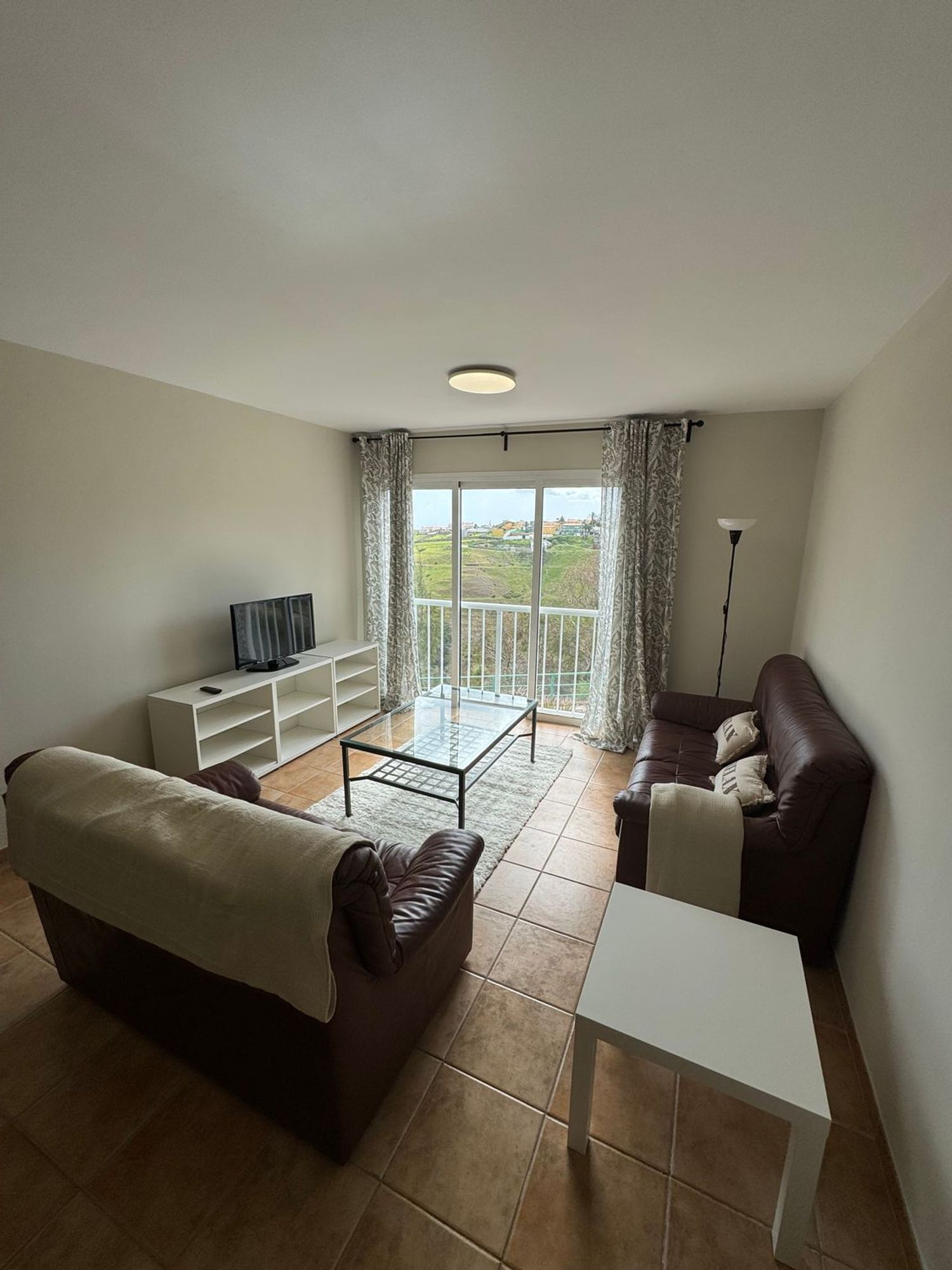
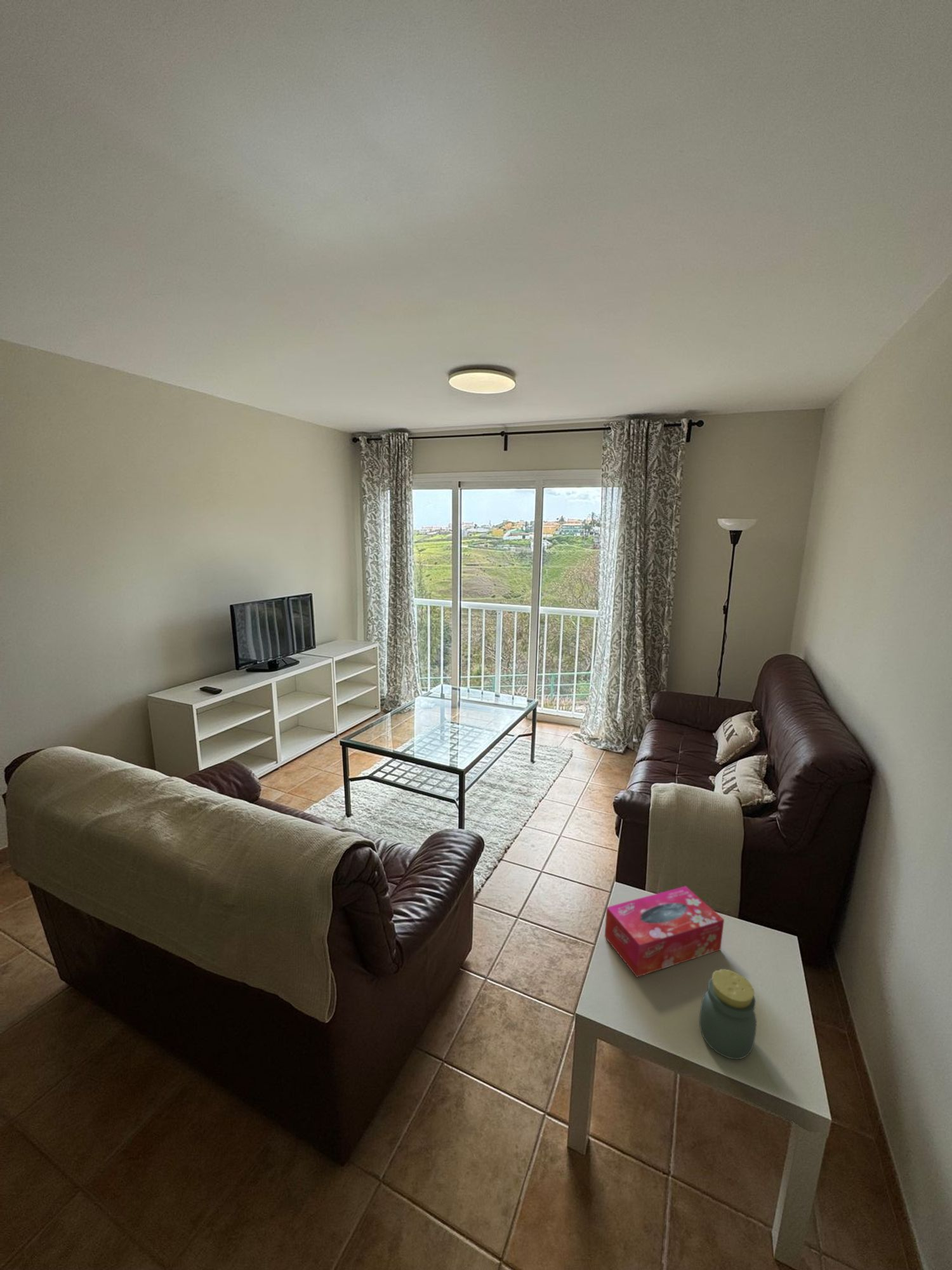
+ jar (729, 1011)
+ tissue box (663, 928)
